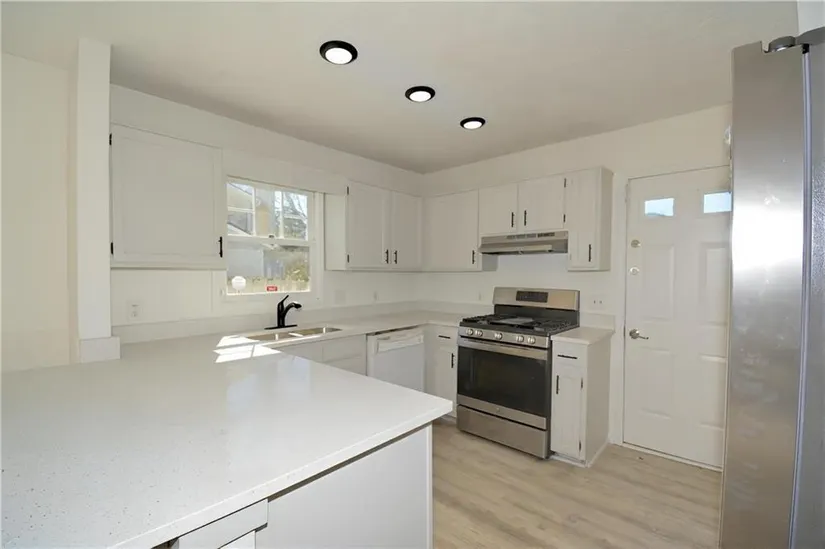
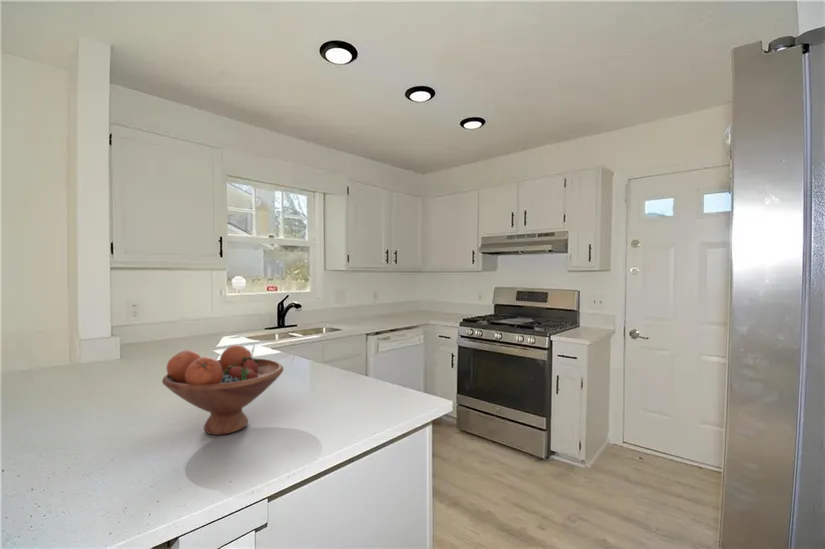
+ fruit bowl (226, 387)
